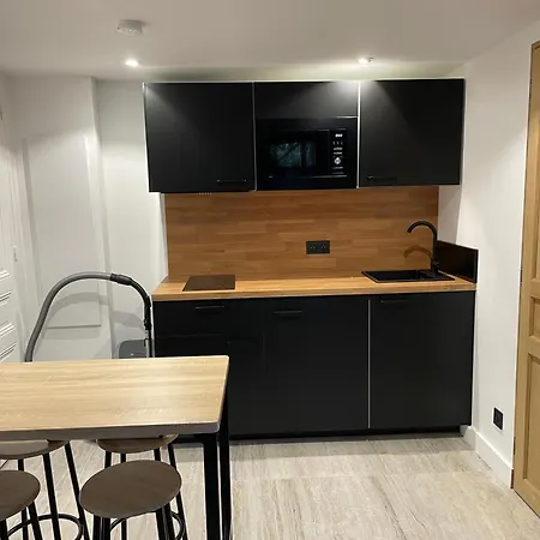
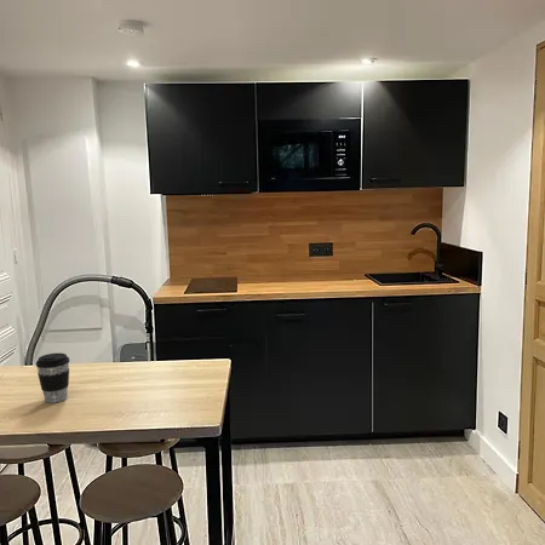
+ coffee cup (53, 378)
